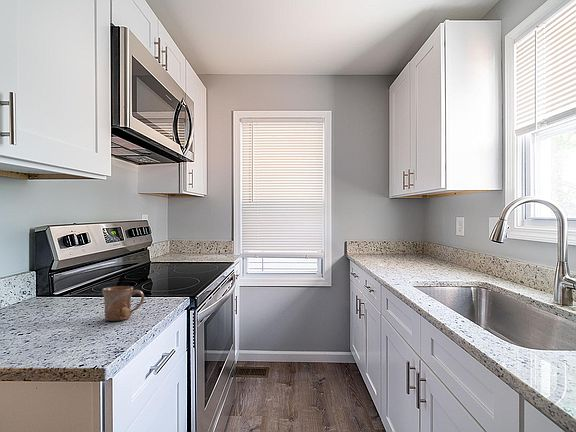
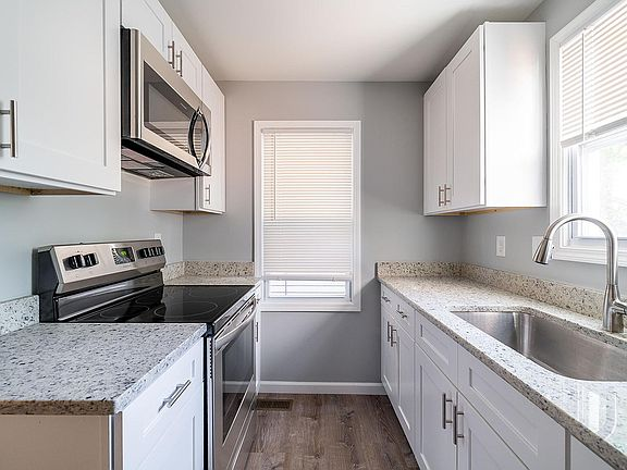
- mug (123, 302)
